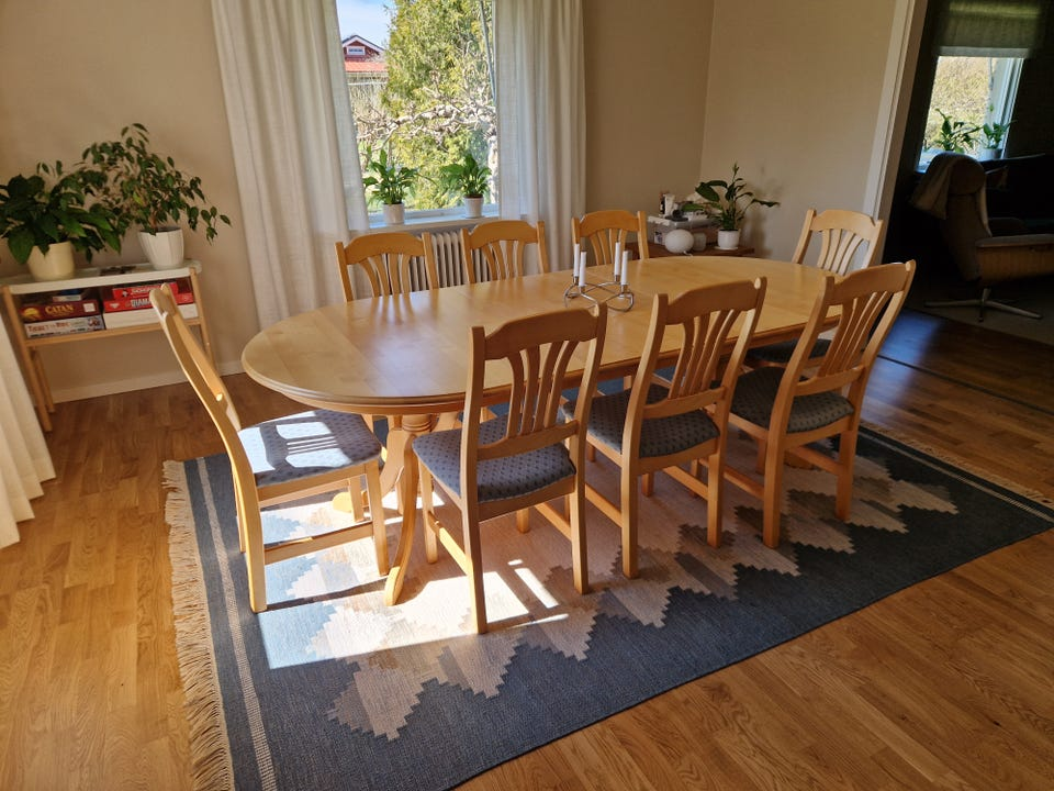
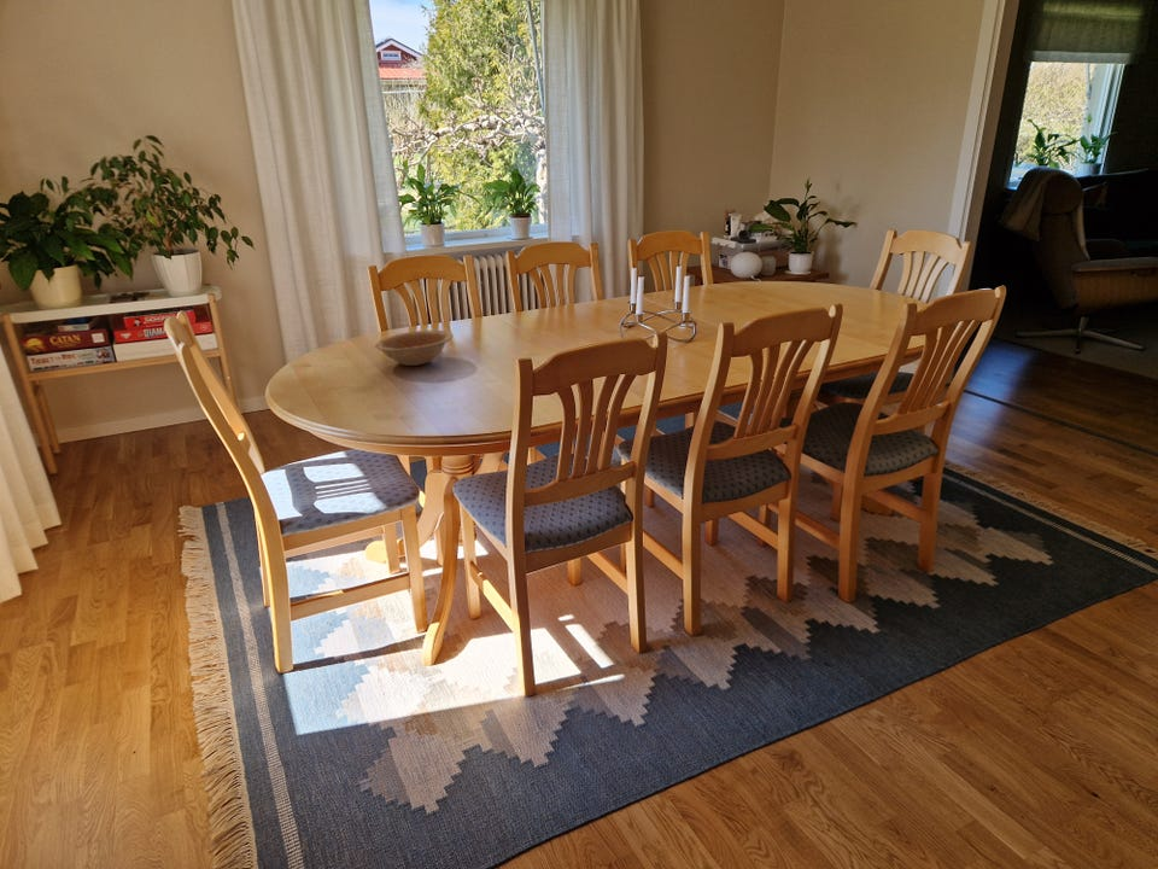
+ bowl (415, 349)
